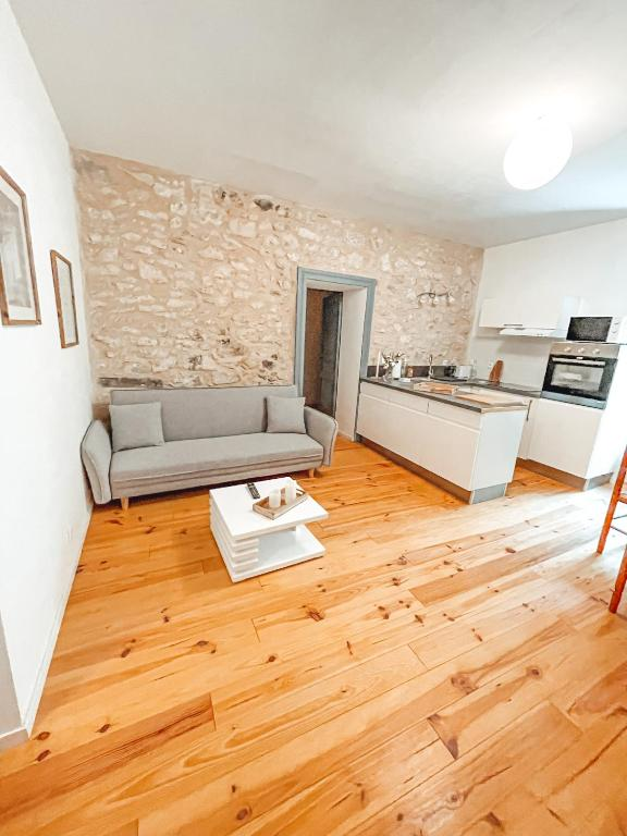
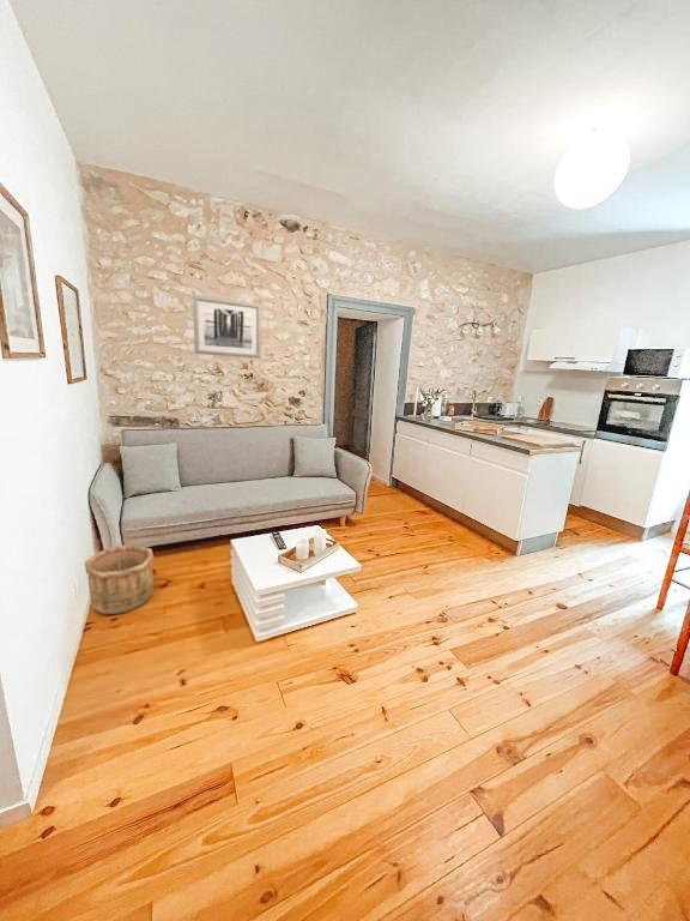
+ wooden bucket (121, 578)
+ wall art (228, 329)
